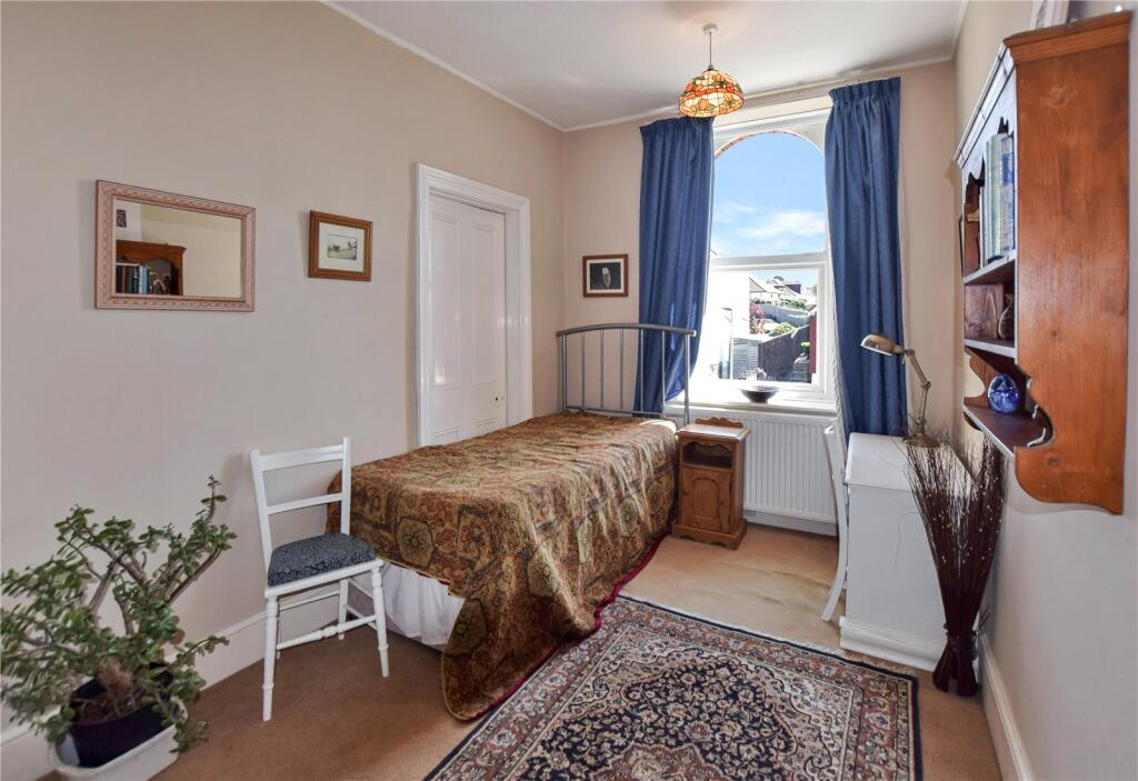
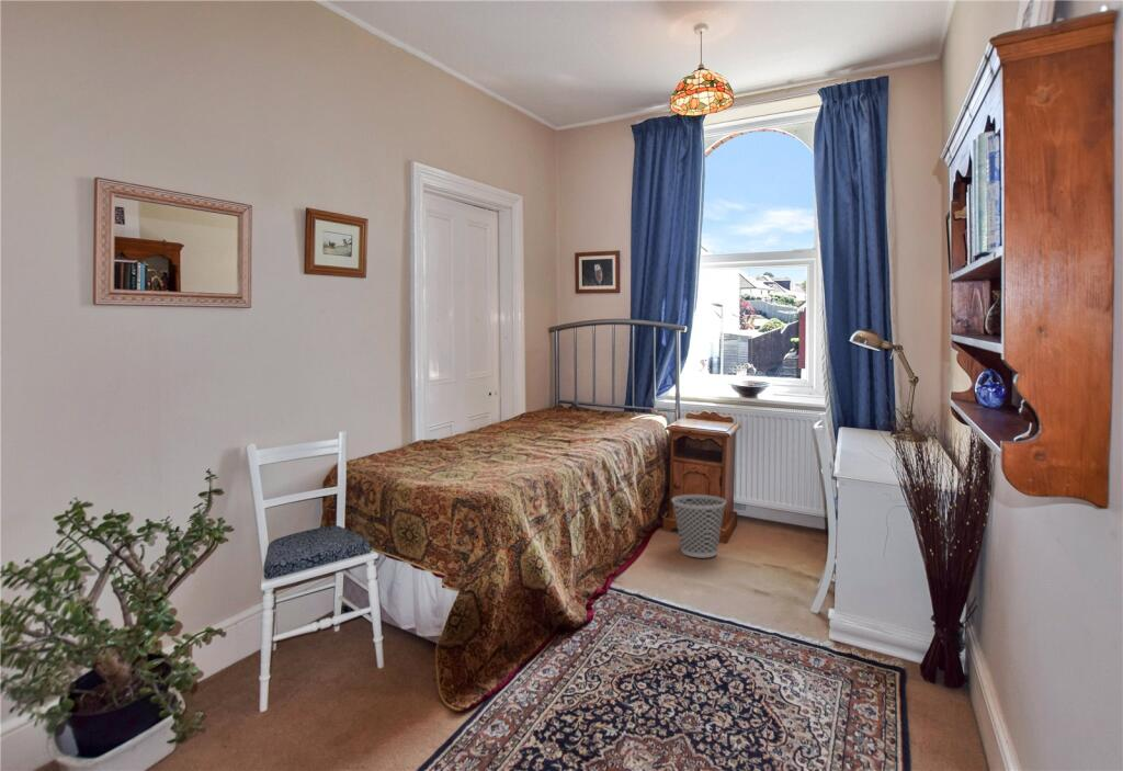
+ wastebasket (699, 525)
